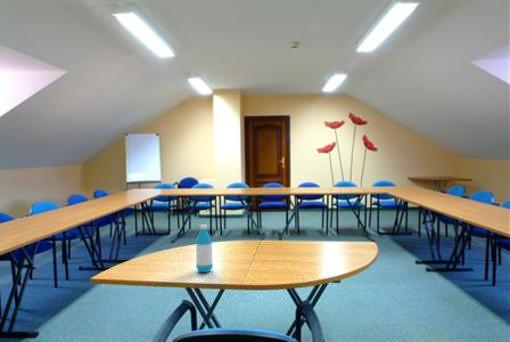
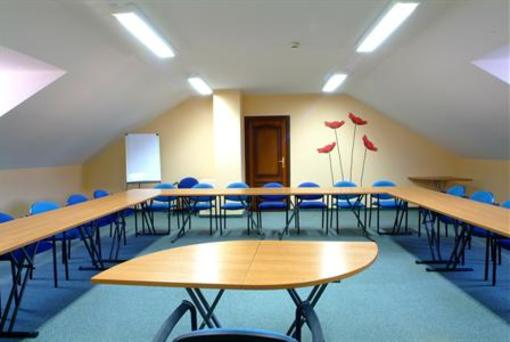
- water bottle (204, 247)
